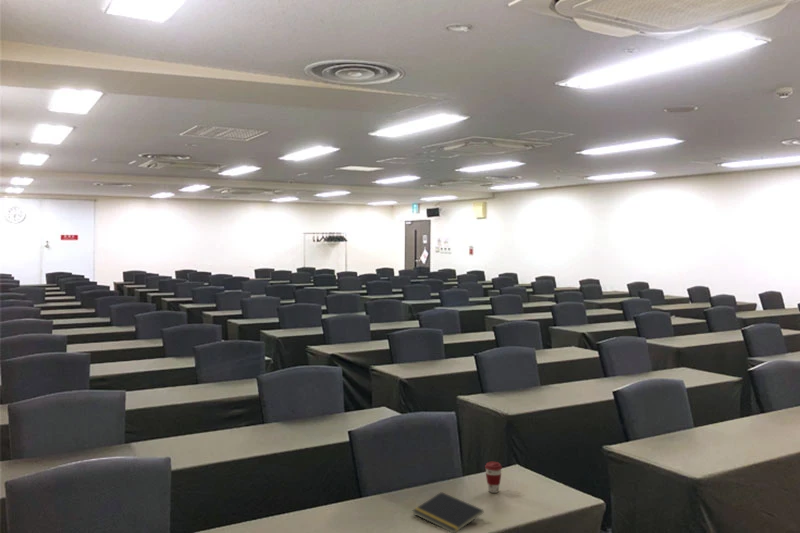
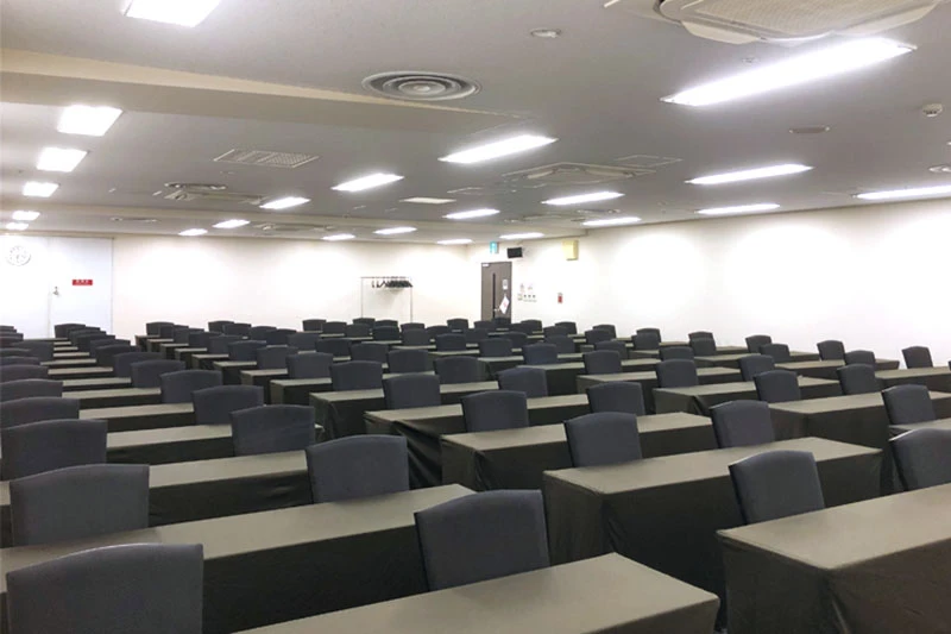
- coffee cup (493, 477)
- notepad (447, 511)
